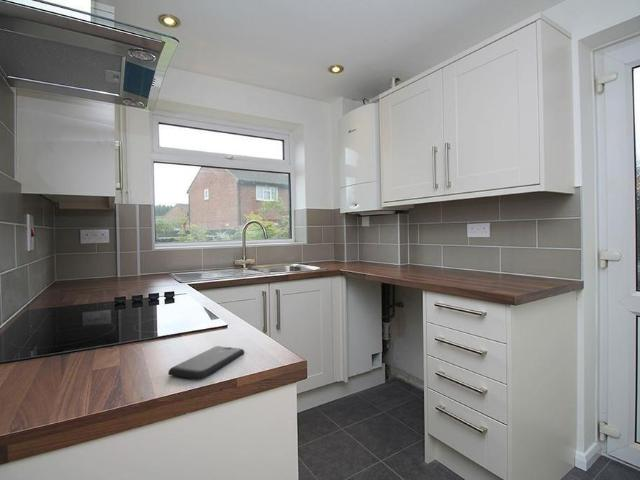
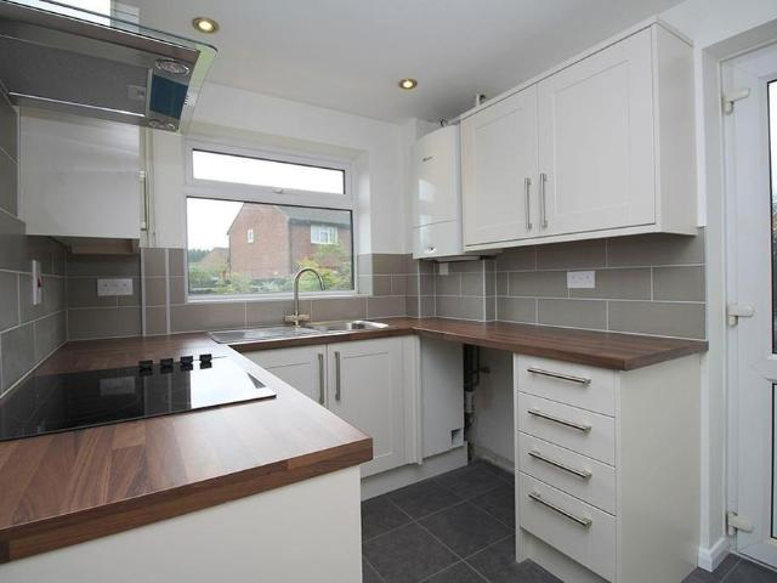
- smartphone (209, 359)
